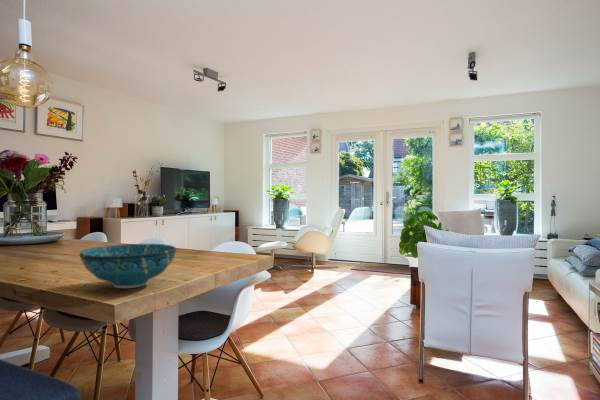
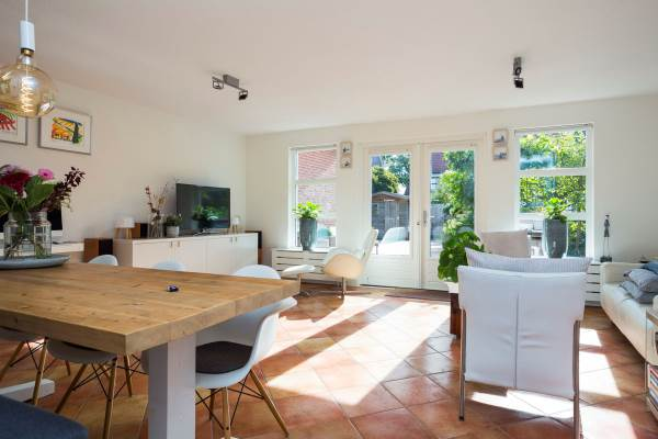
- decorative bowl (130, 266)
